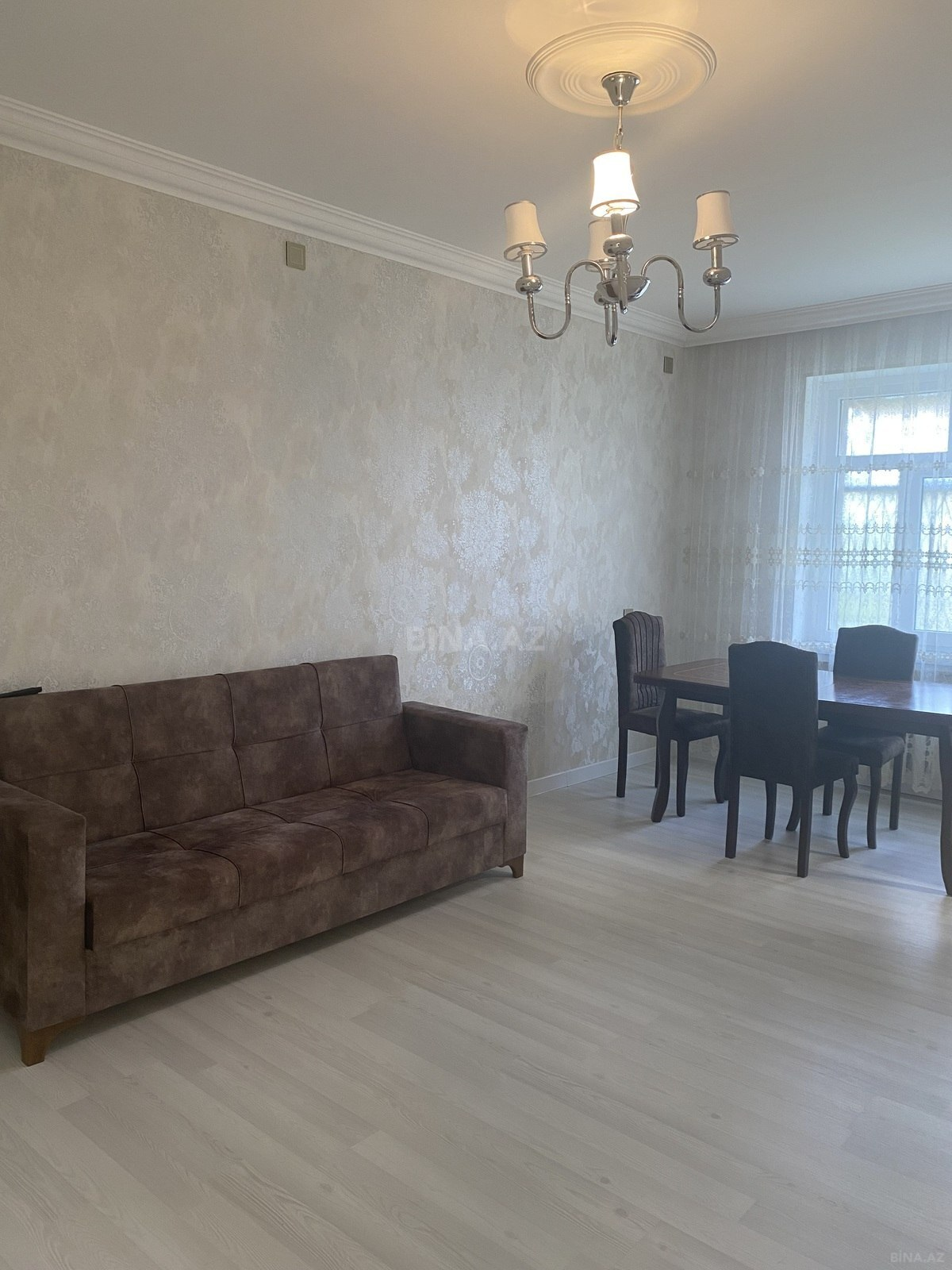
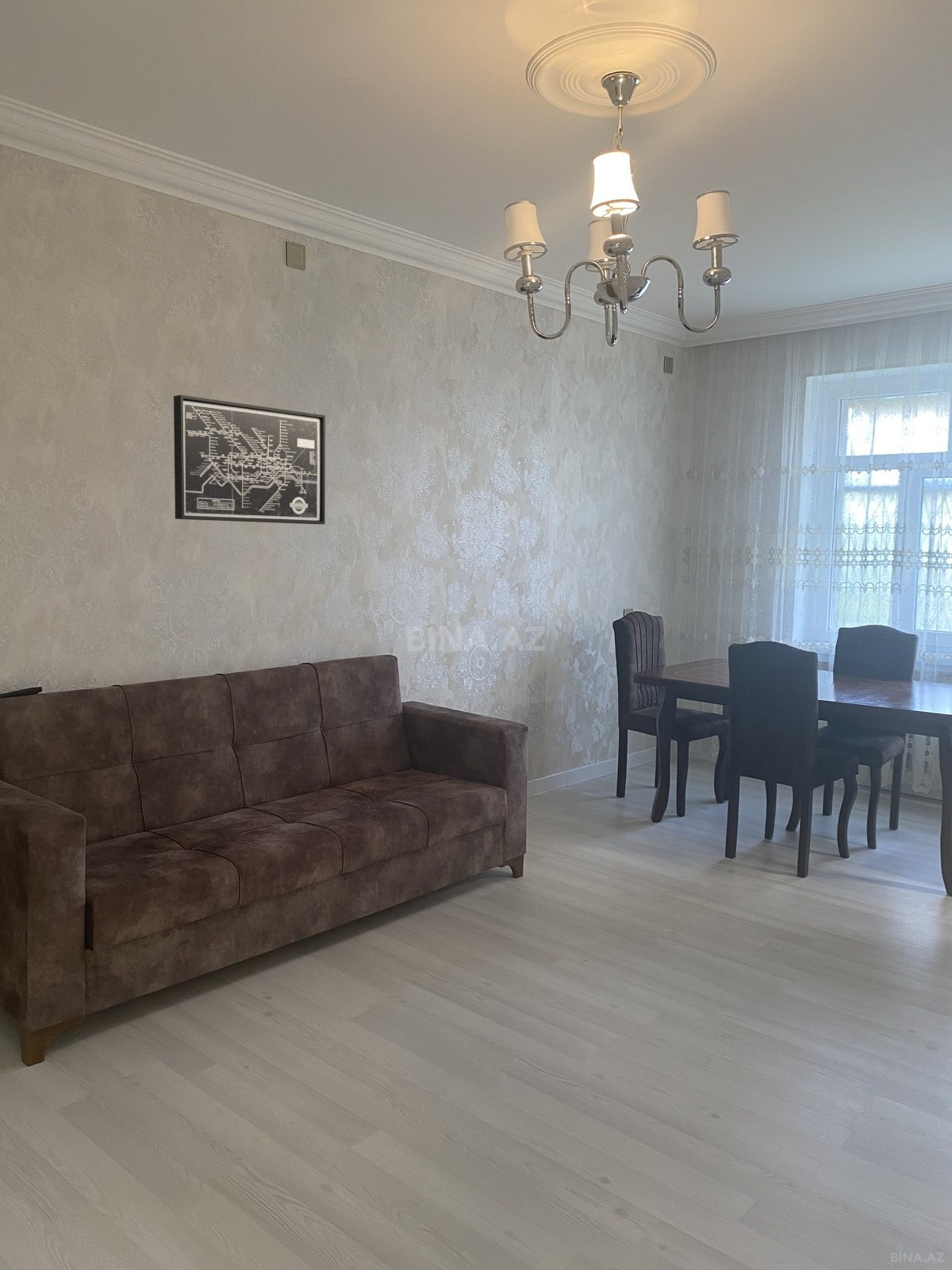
+ wall art (254, 464)
